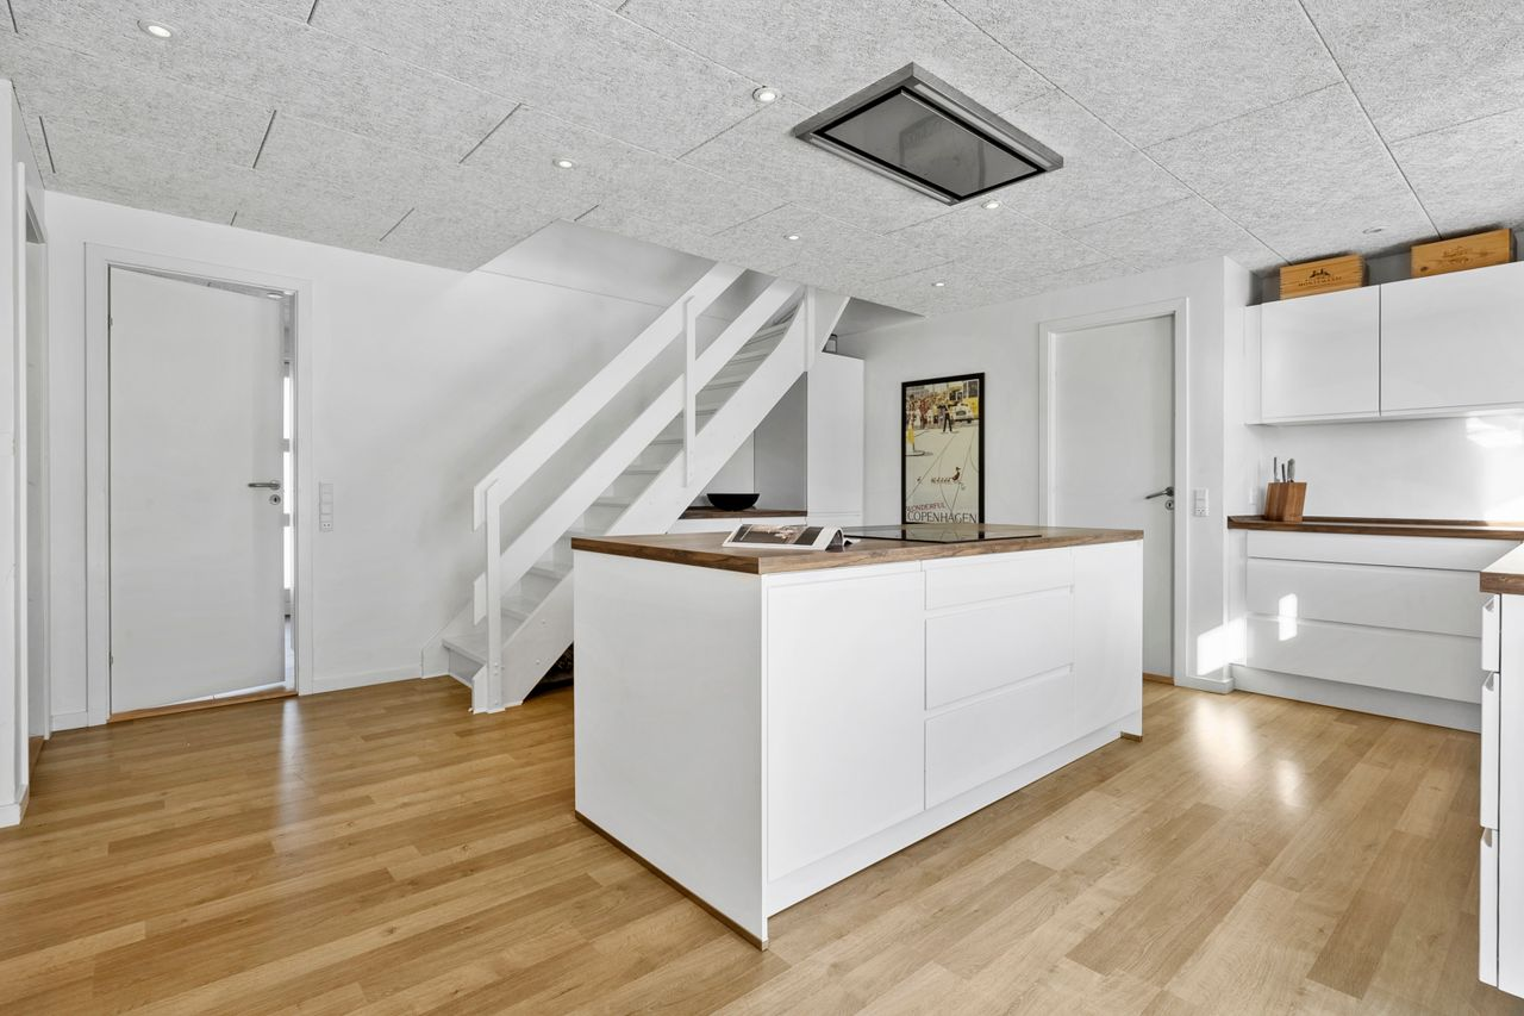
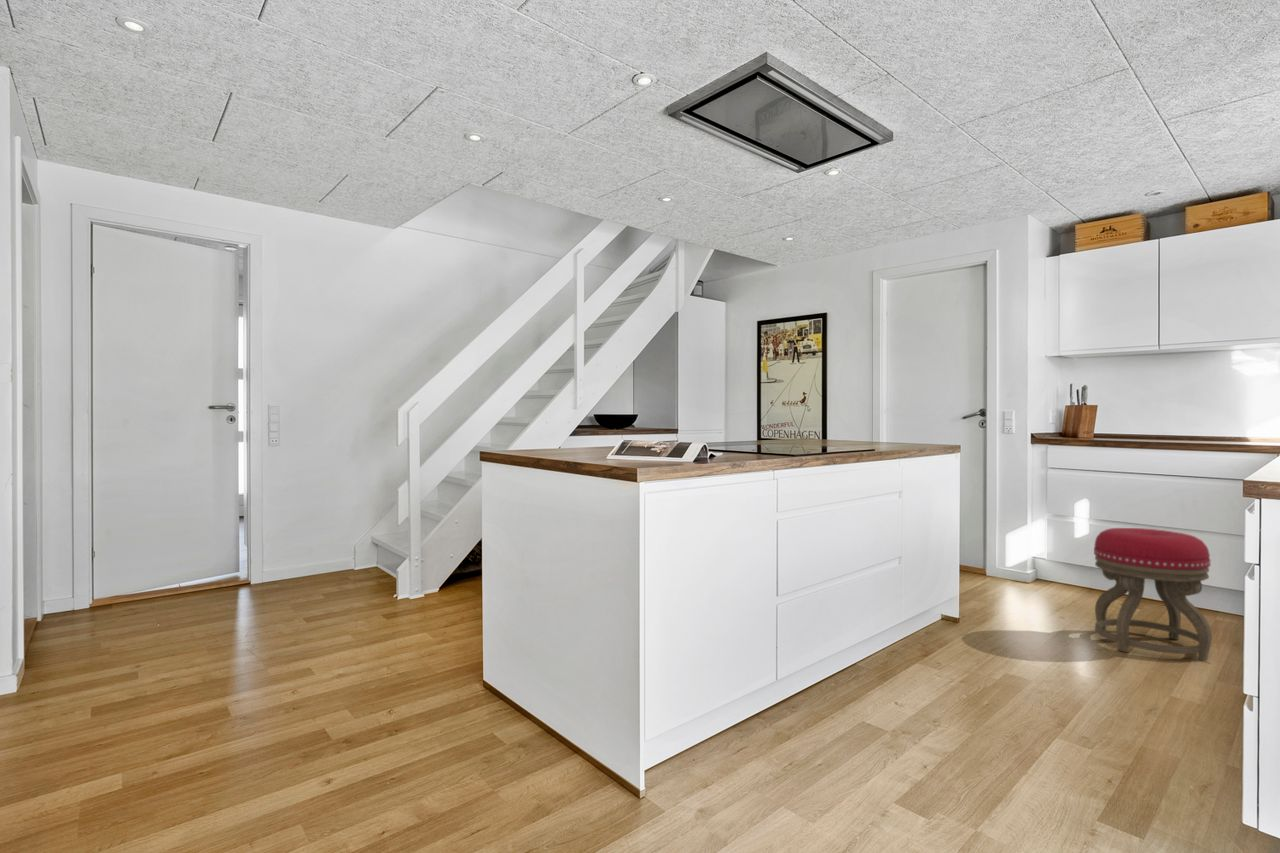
+ stool (1143, 588)
